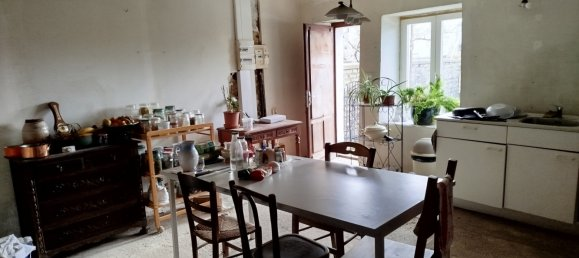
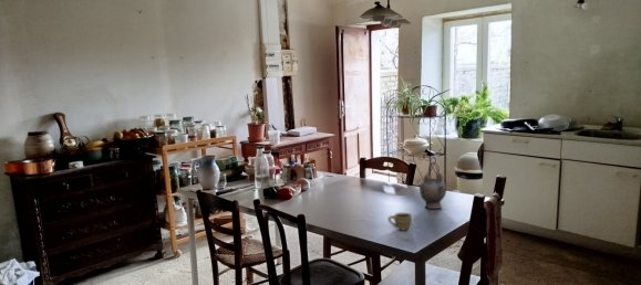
+ teapot (434, 184)
+ cup (400, 221)
